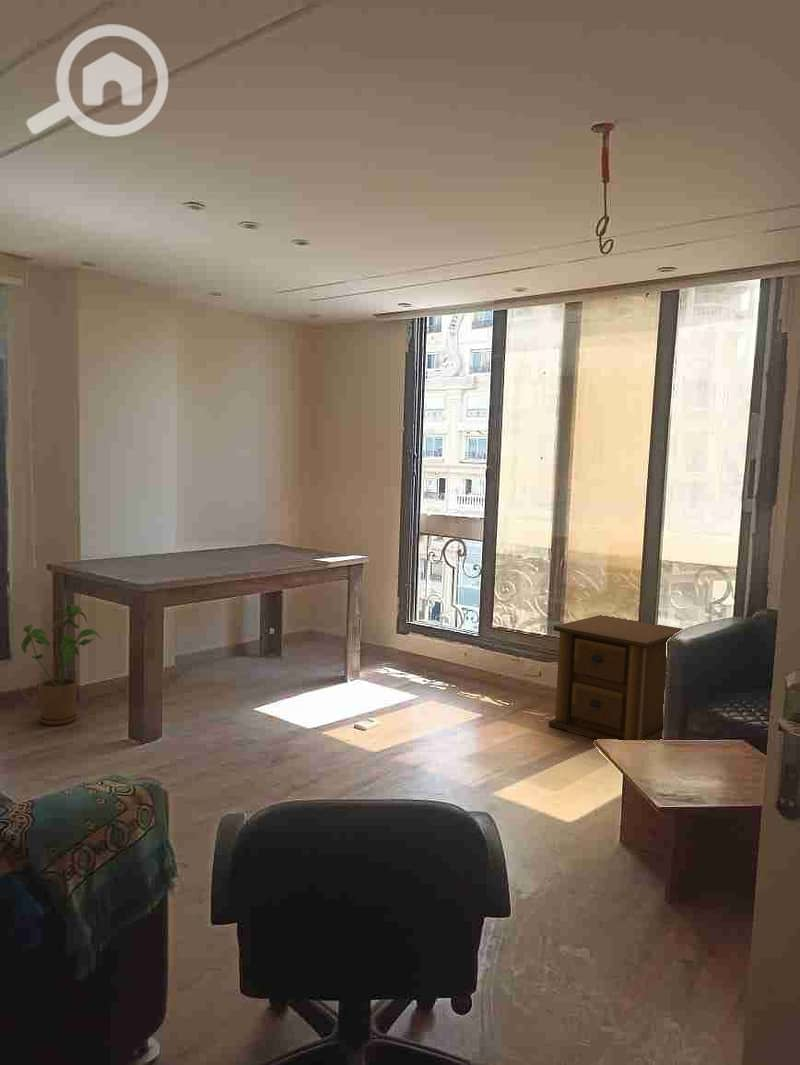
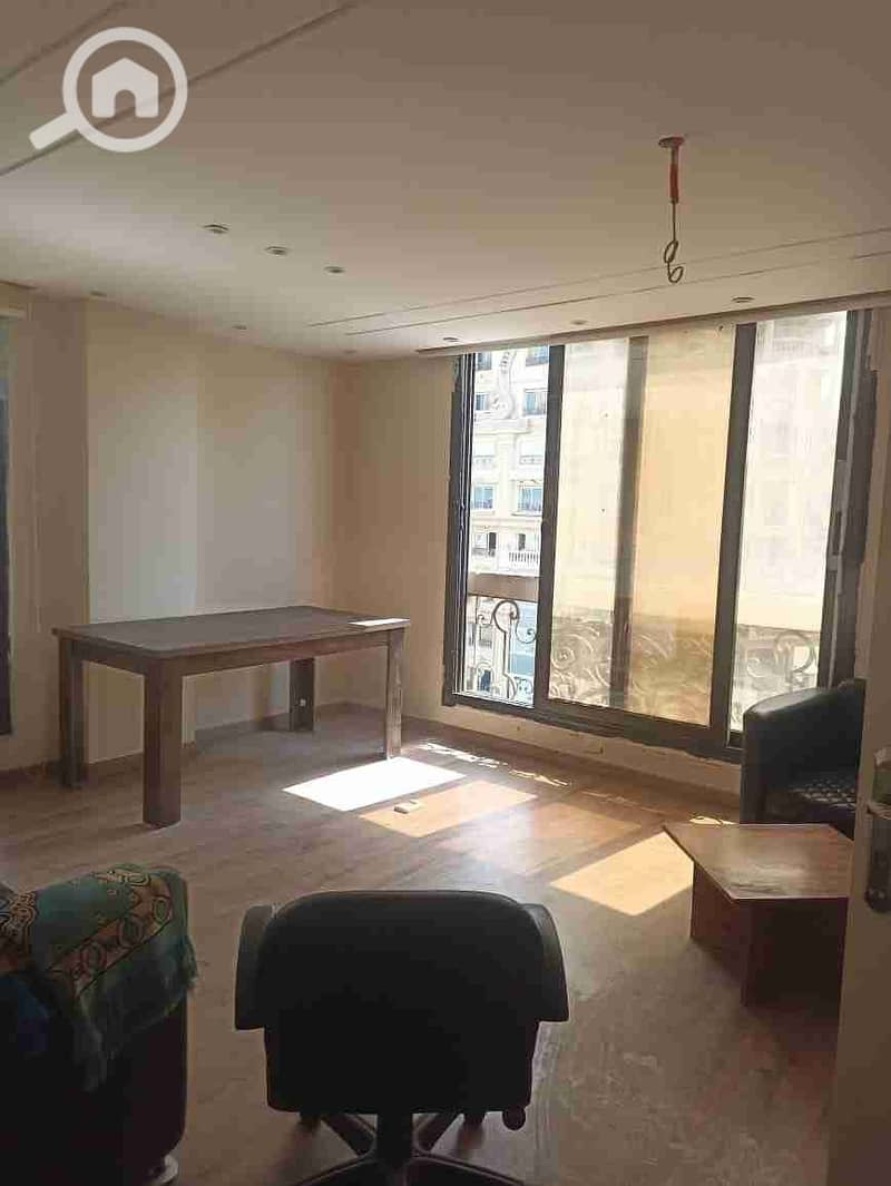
- house plant (64, 664)
- side table (618, 677)
